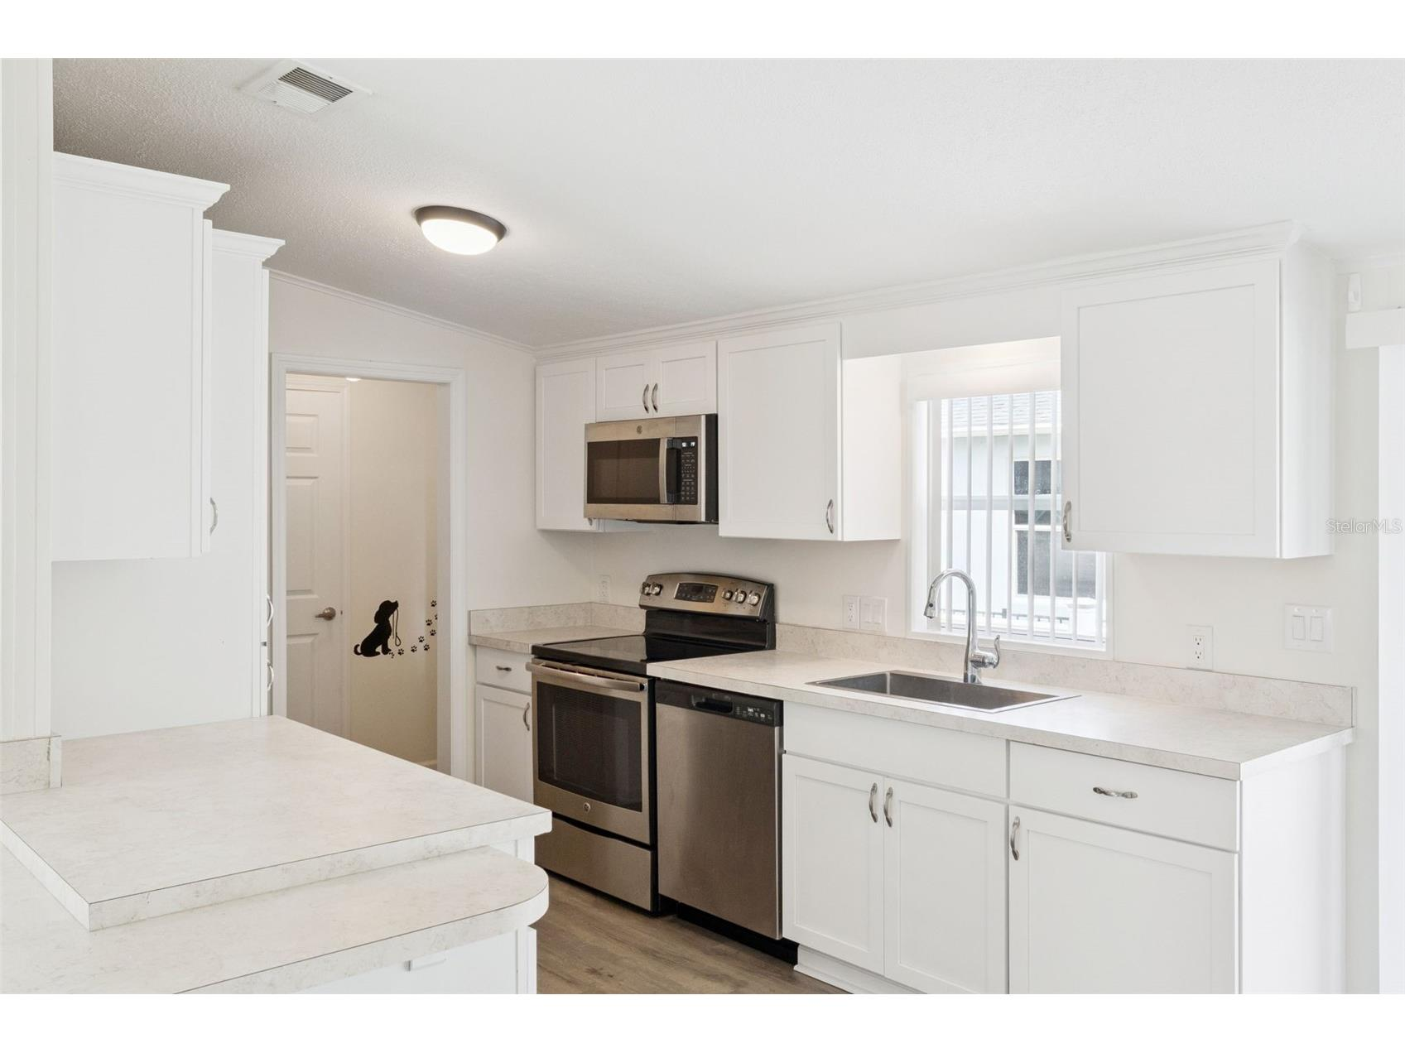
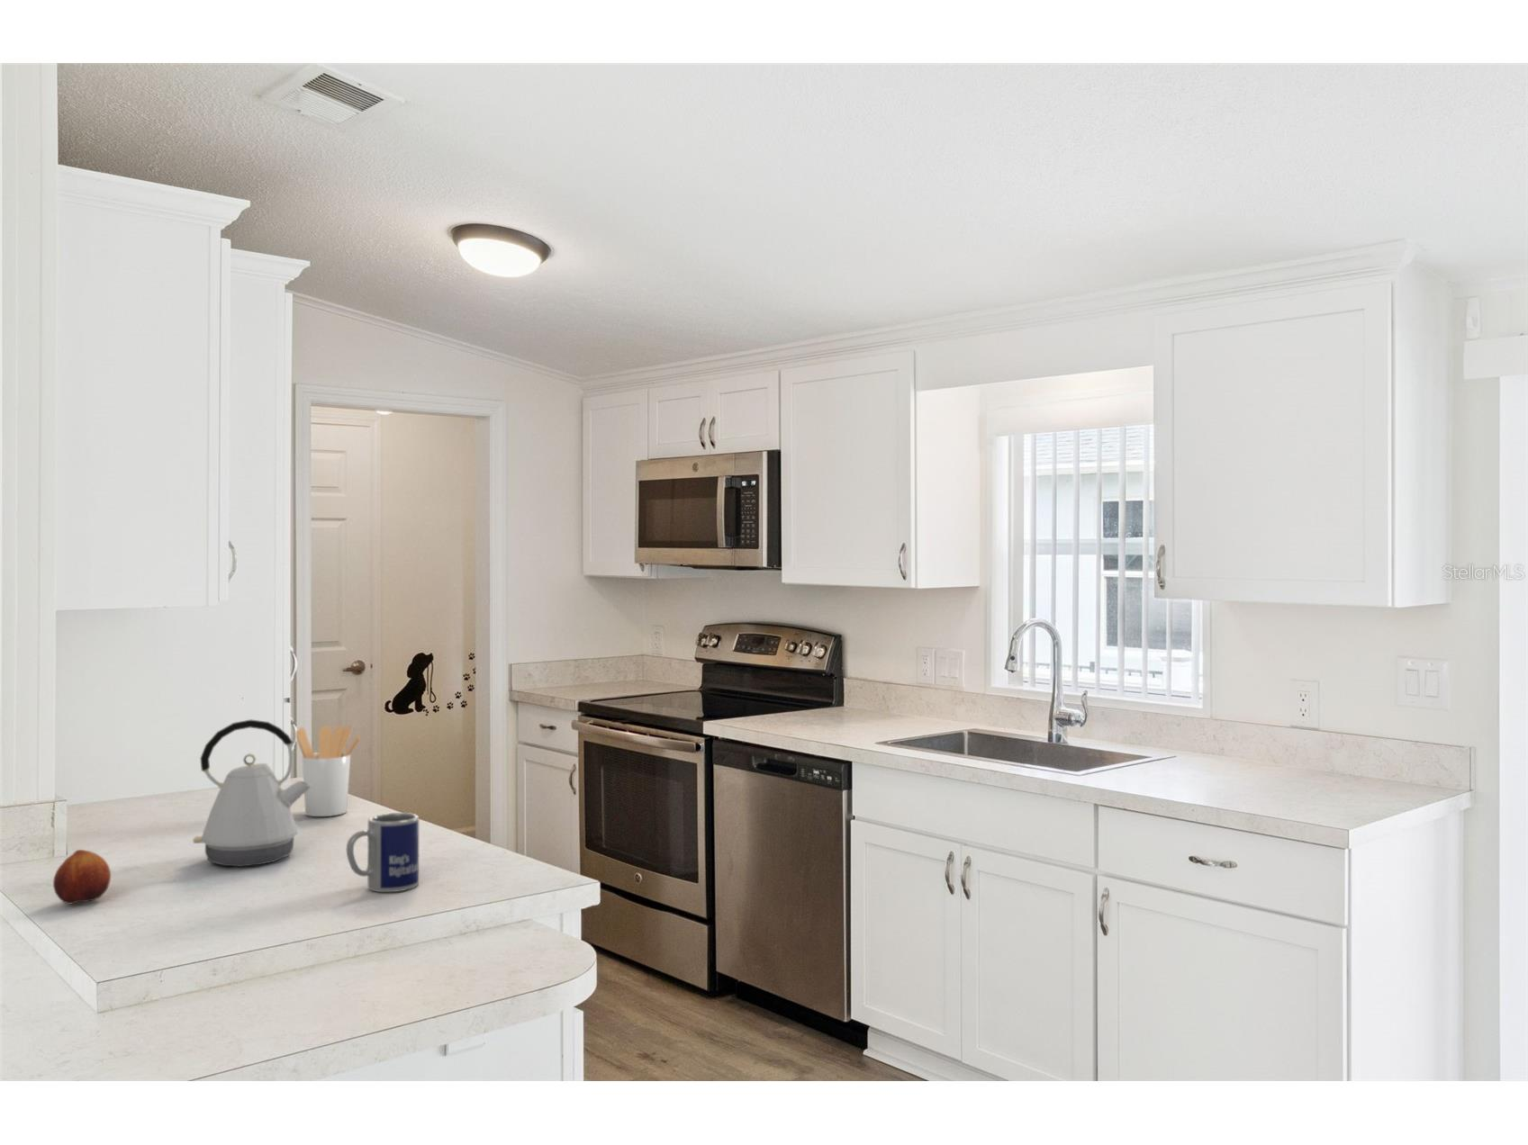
+ mug (381, 854)
+ kettle (253, 789)
+ fruit (82, 876)
+ utensil holder (328, 767)
